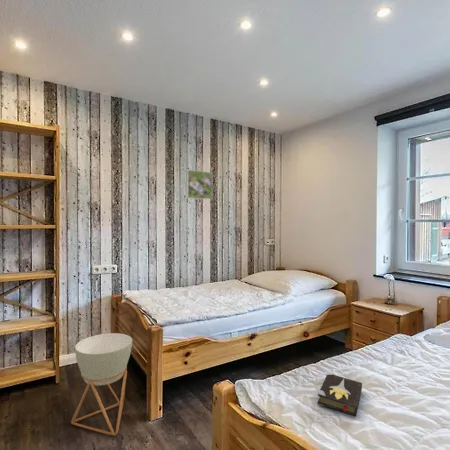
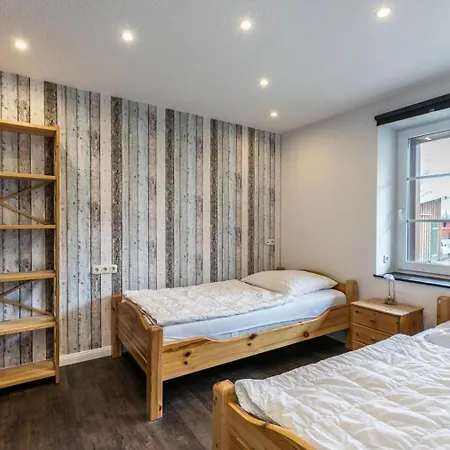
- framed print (199, 185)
- hardback book (340, 391)
- planter (104, 381)
